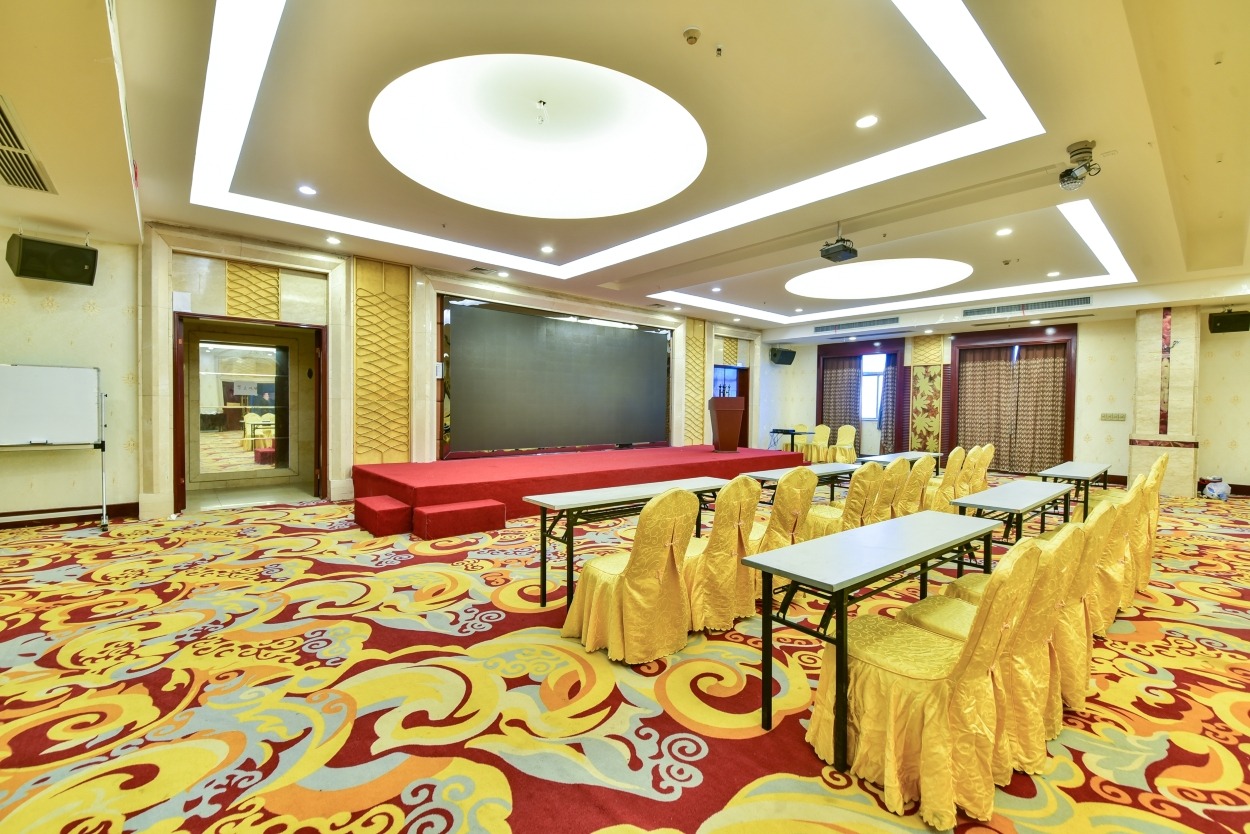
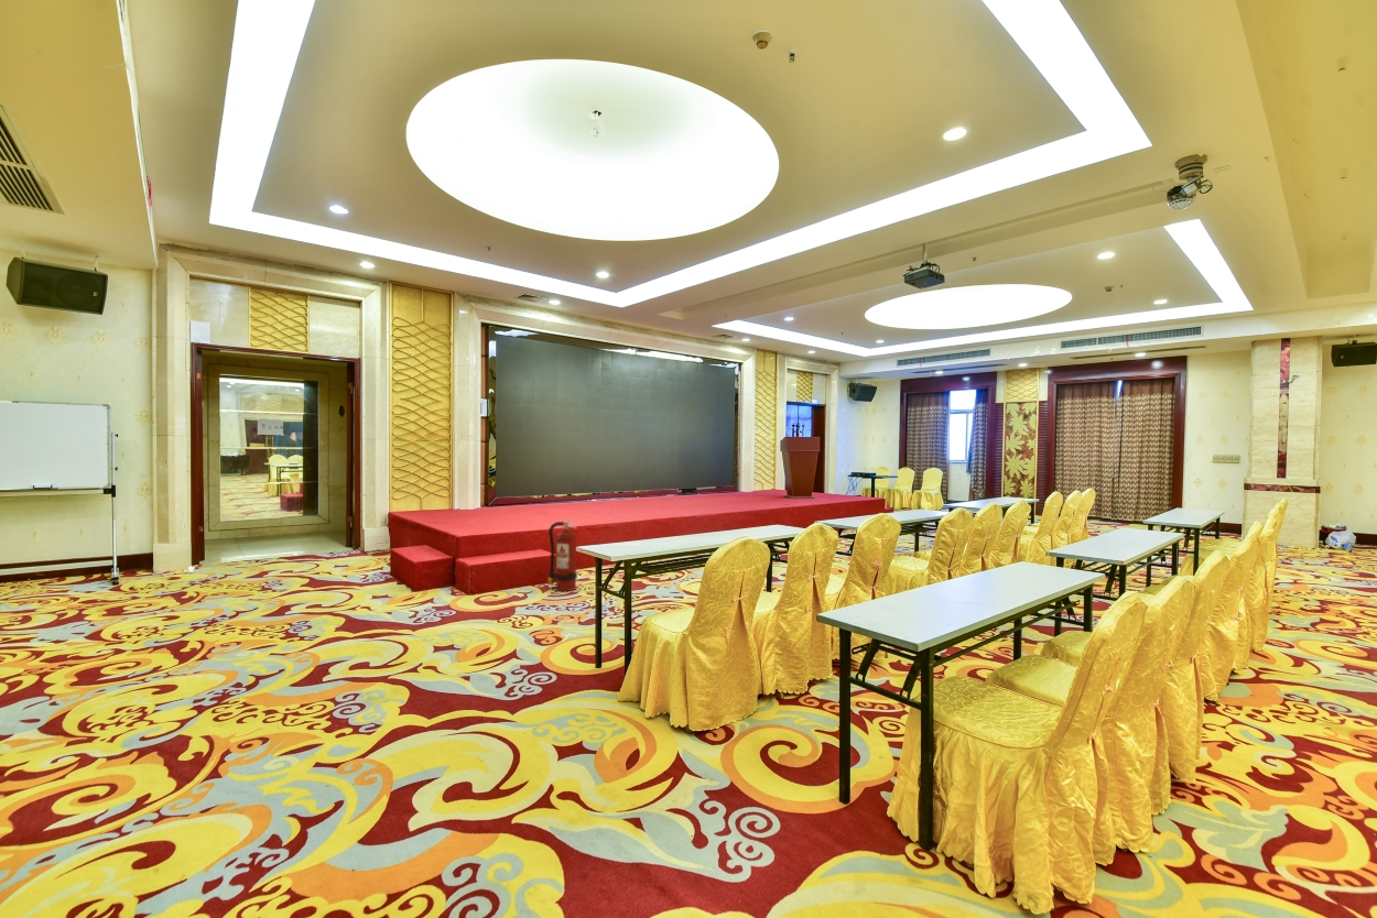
+ fire extinguisher (562, 553)
